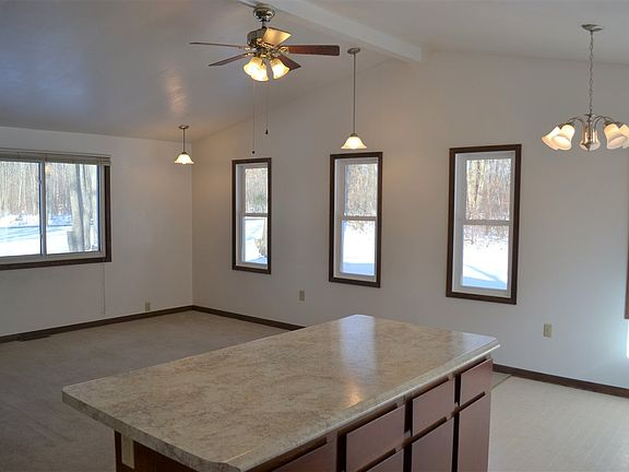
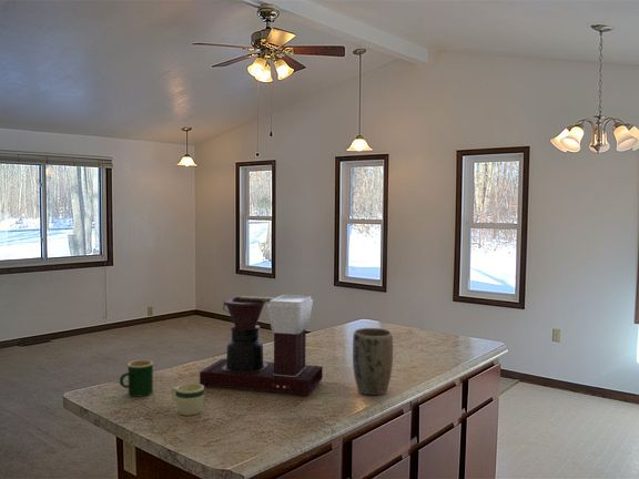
+ plant pot (372, 360)
+ coffee maker (260, 342)
+ mug (185, 398)
+ mug (135, 379)
